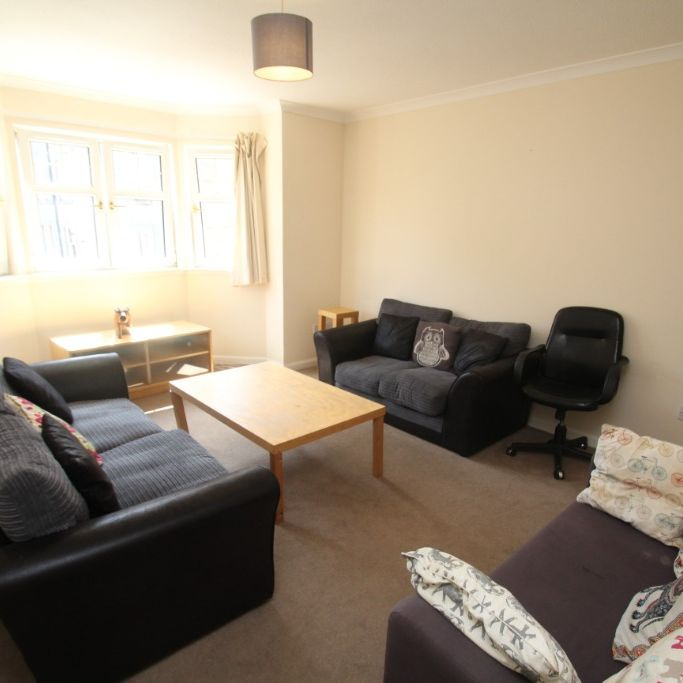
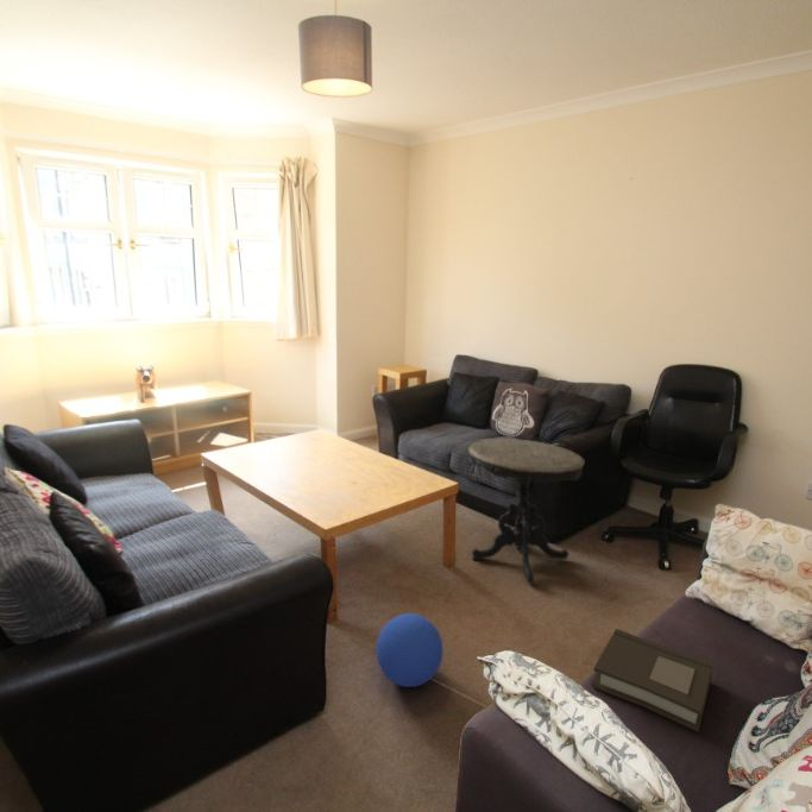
+ book (653, 674)
+ side table (521, 505)
+ ball (409, 649)
